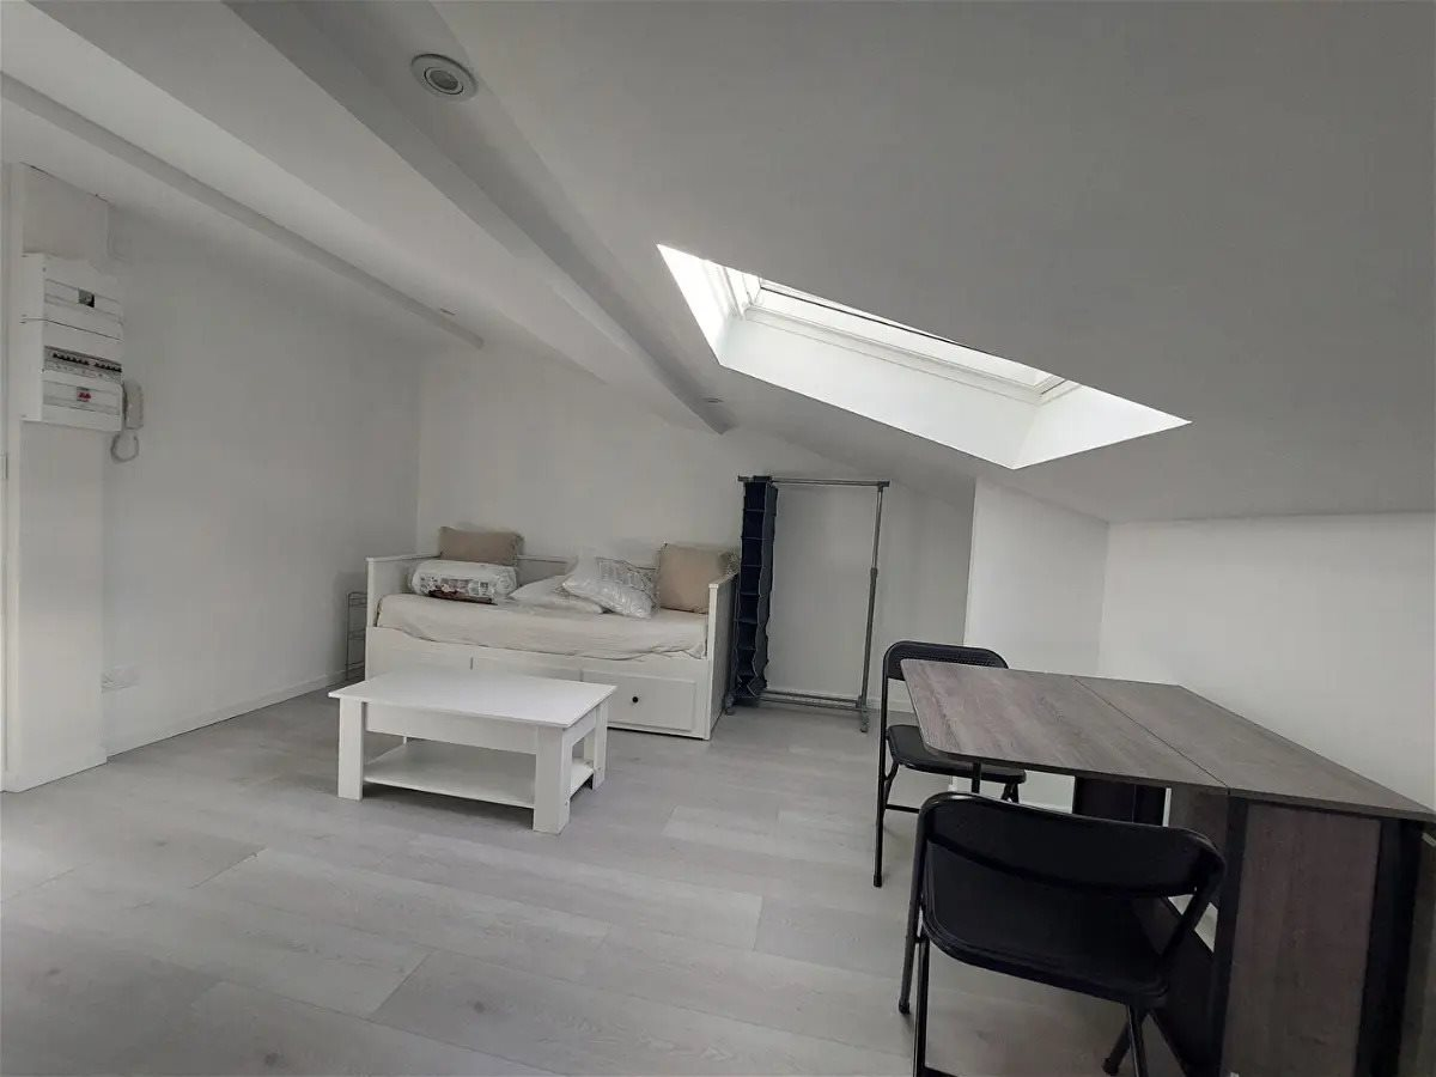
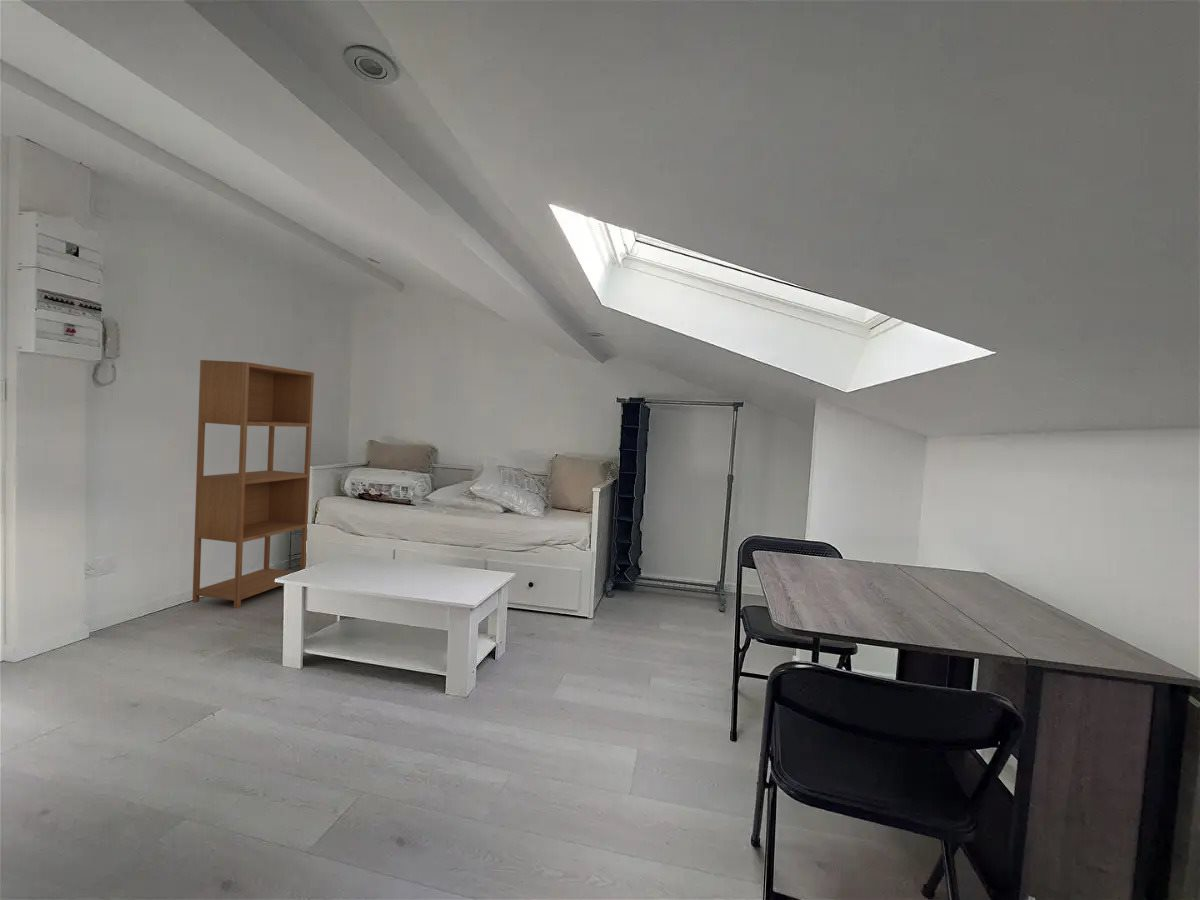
+ bookcase (256, 480)
